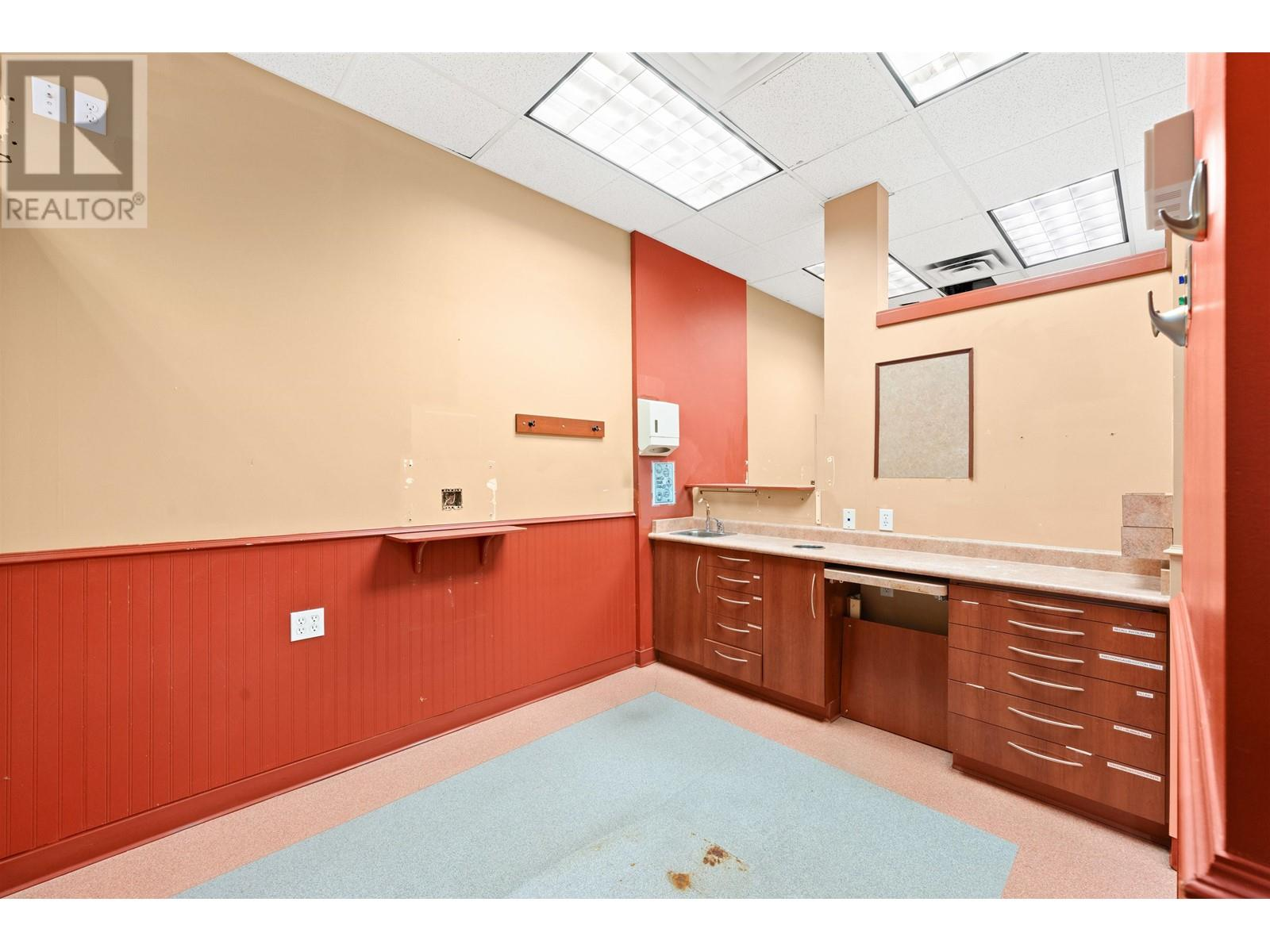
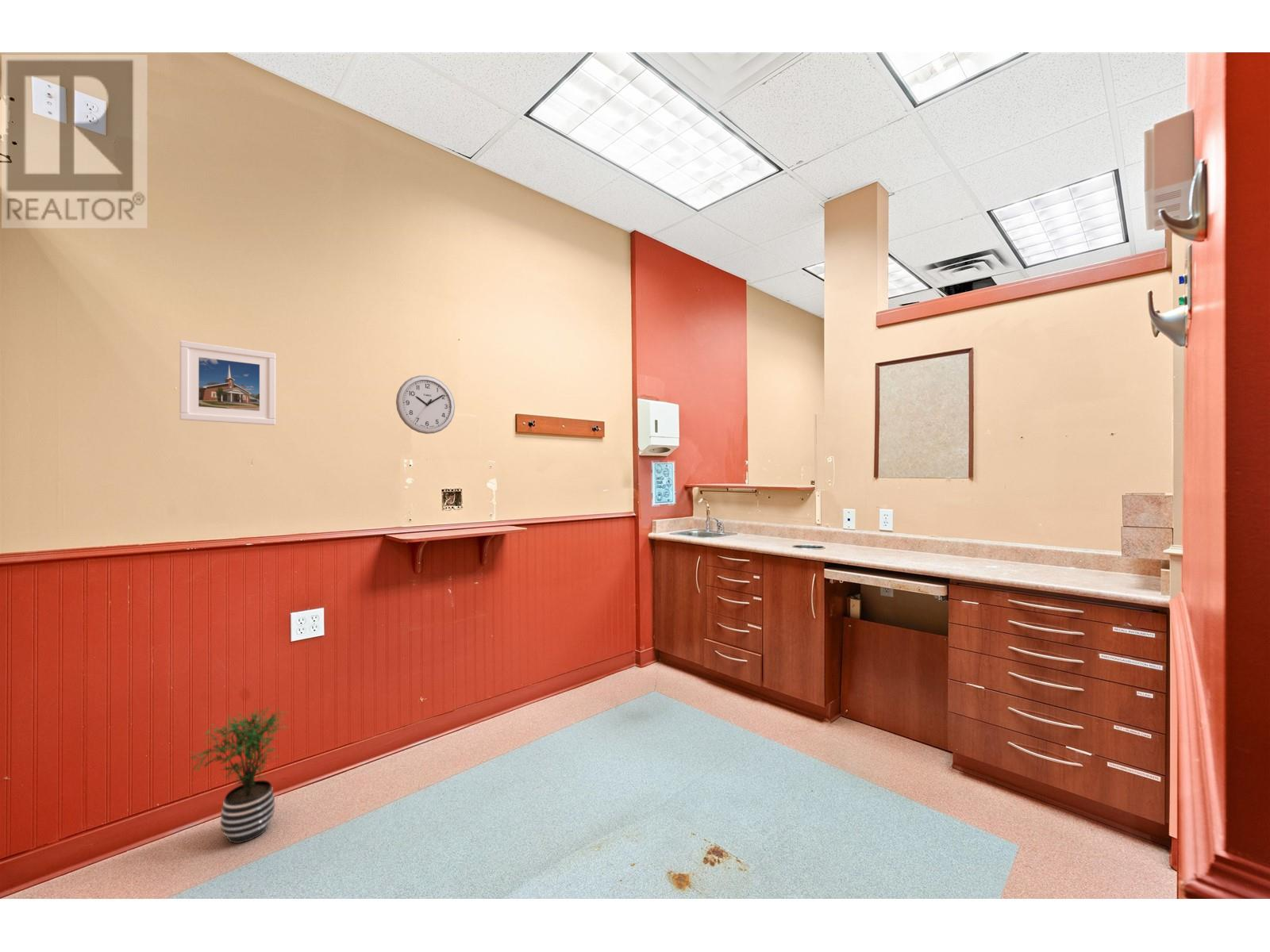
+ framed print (229, 385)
+ wall clock (426, 405)
+ potted plant (244, 774)
